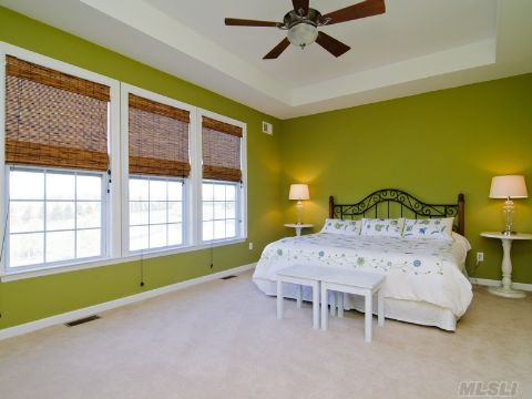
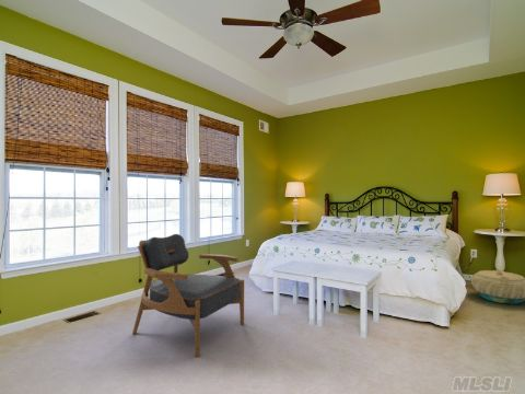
+ armchair (187, 282)
+ basket (500, 285)
